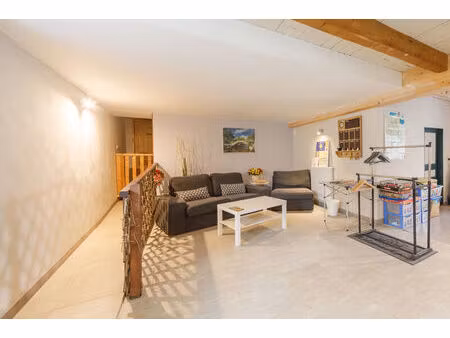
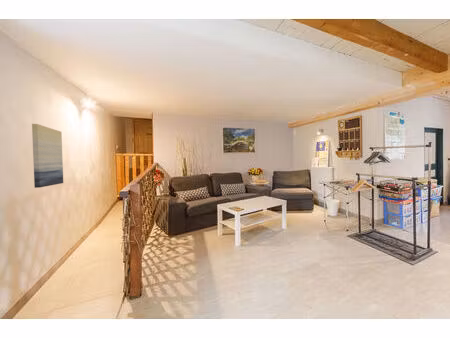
+ wall art (49, 156)
